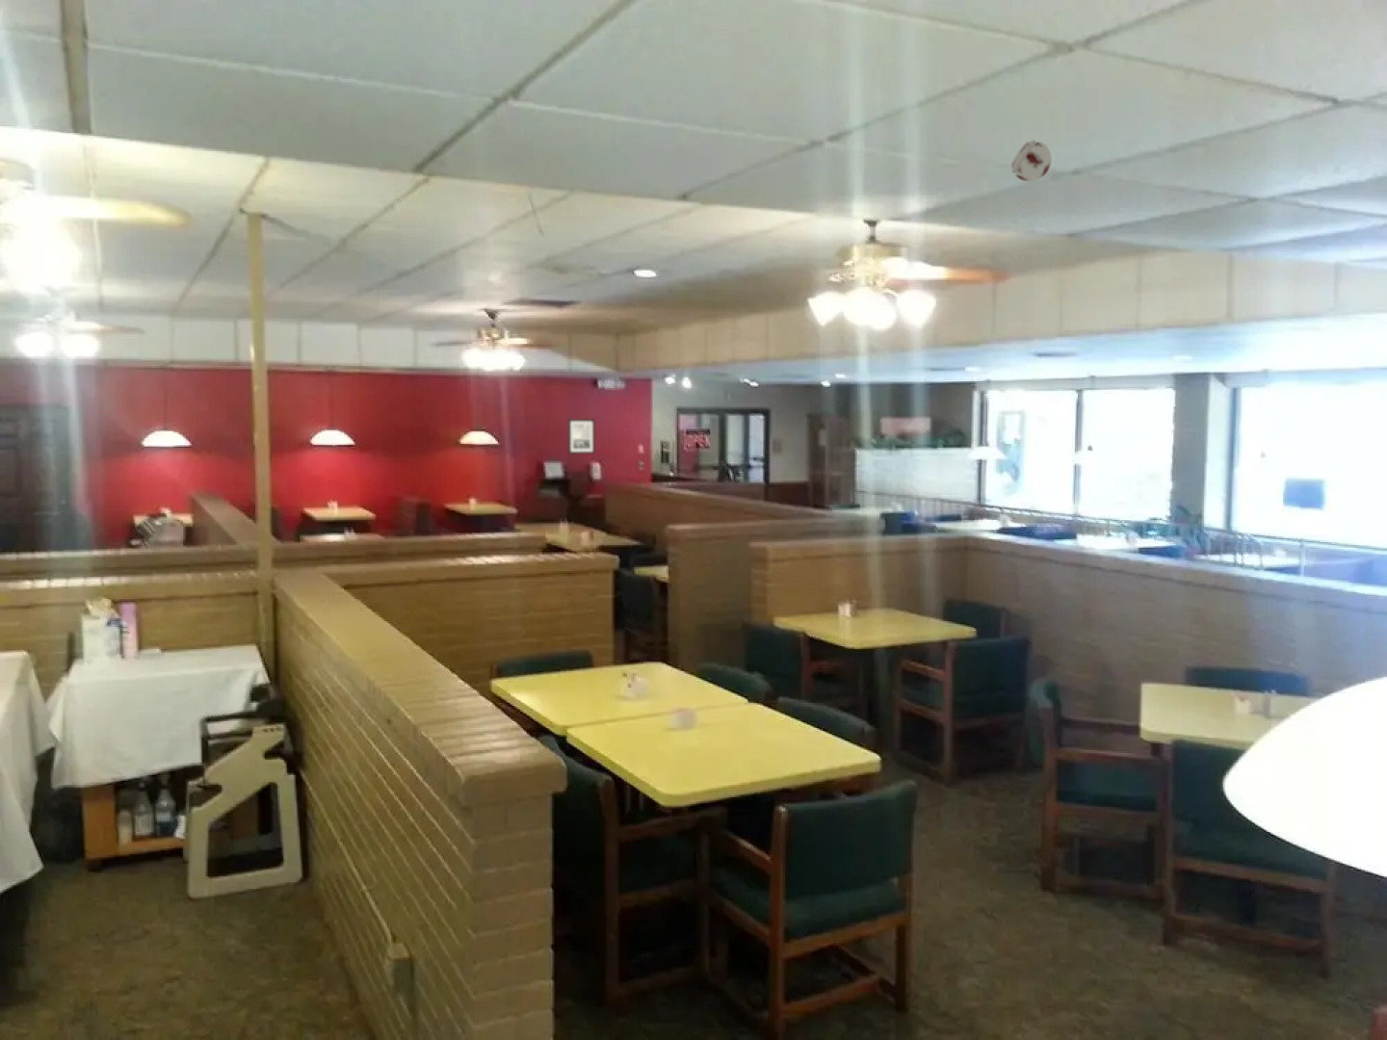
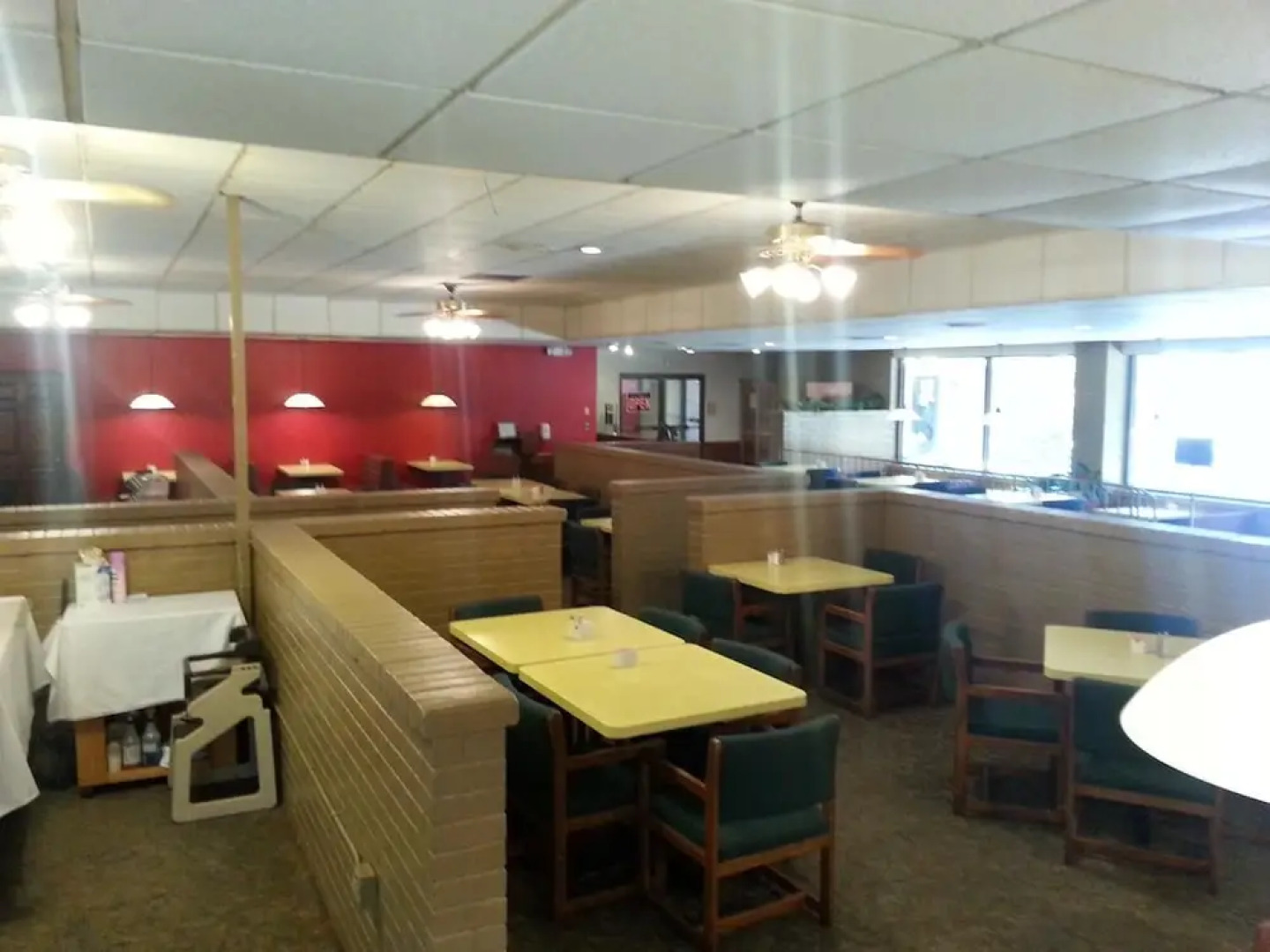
- smoke detector (1031, 161)
- wall art (581, 436)
